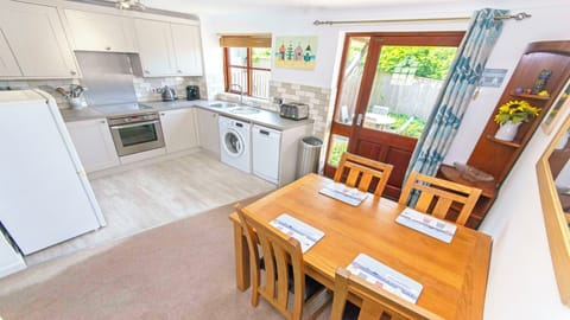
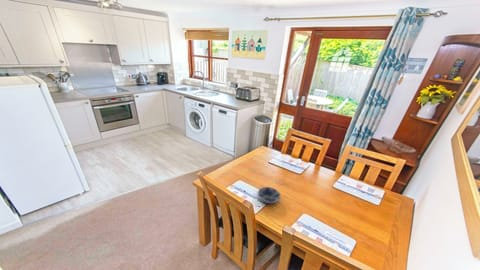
+ bowl (268, 196)
